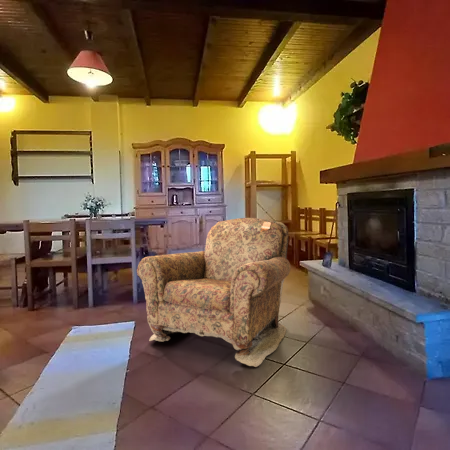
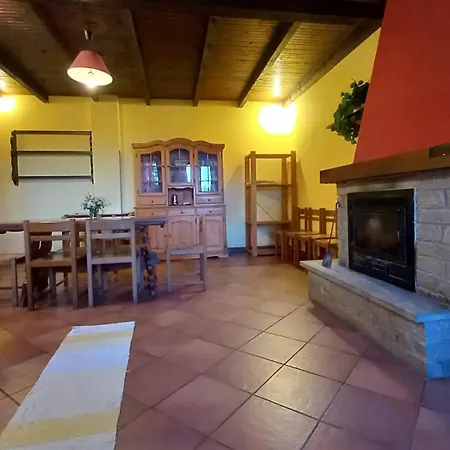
- armchair (223, 276)
